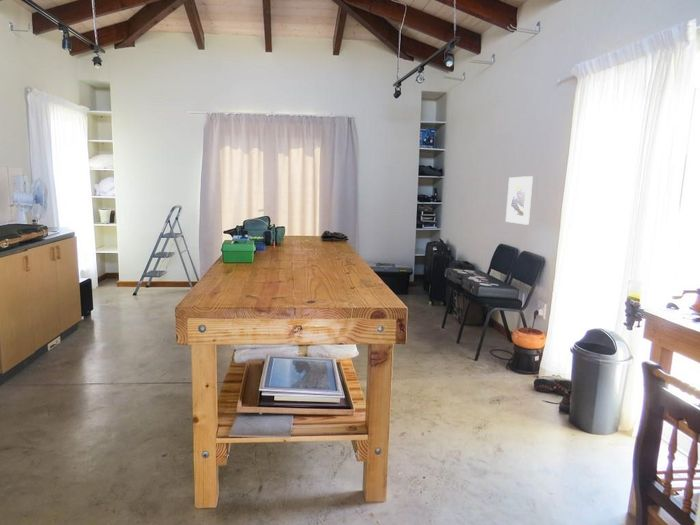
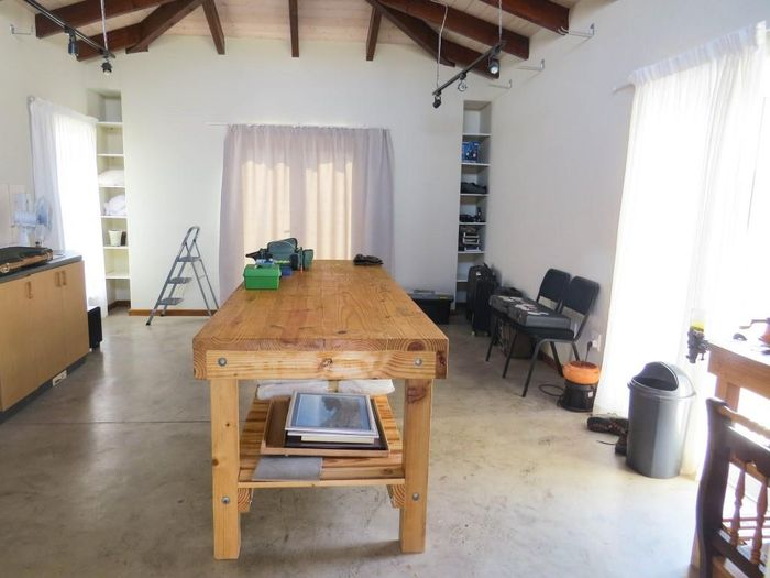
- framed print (518, 200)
